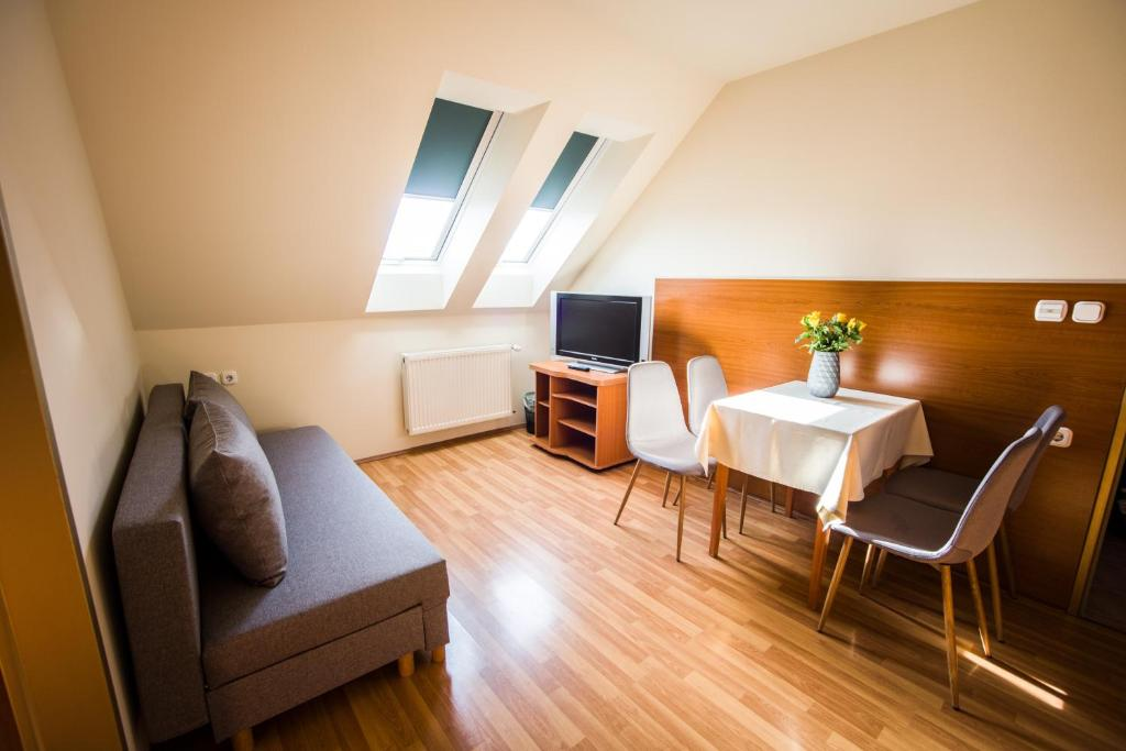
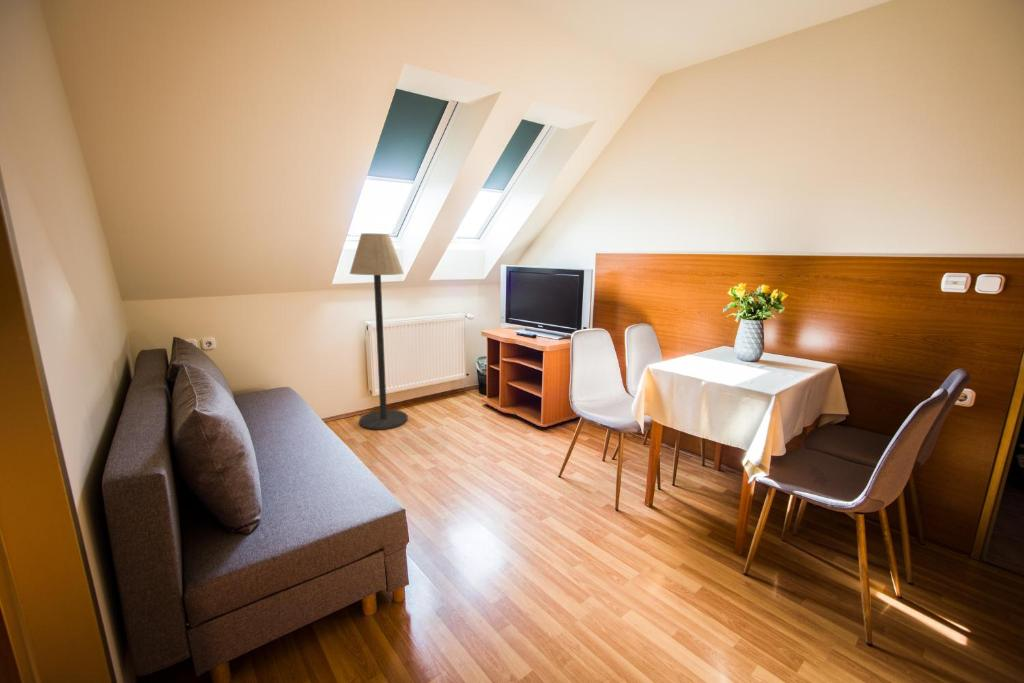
+ floor lamp (379, 331)
